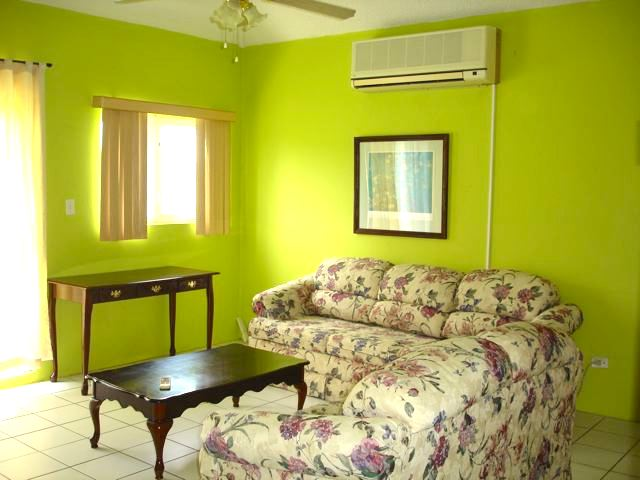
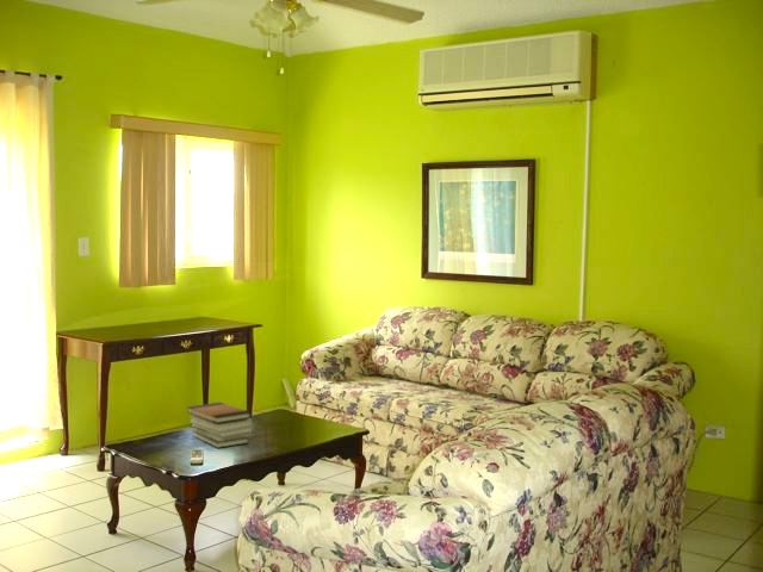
+ book stack (219, 424)
